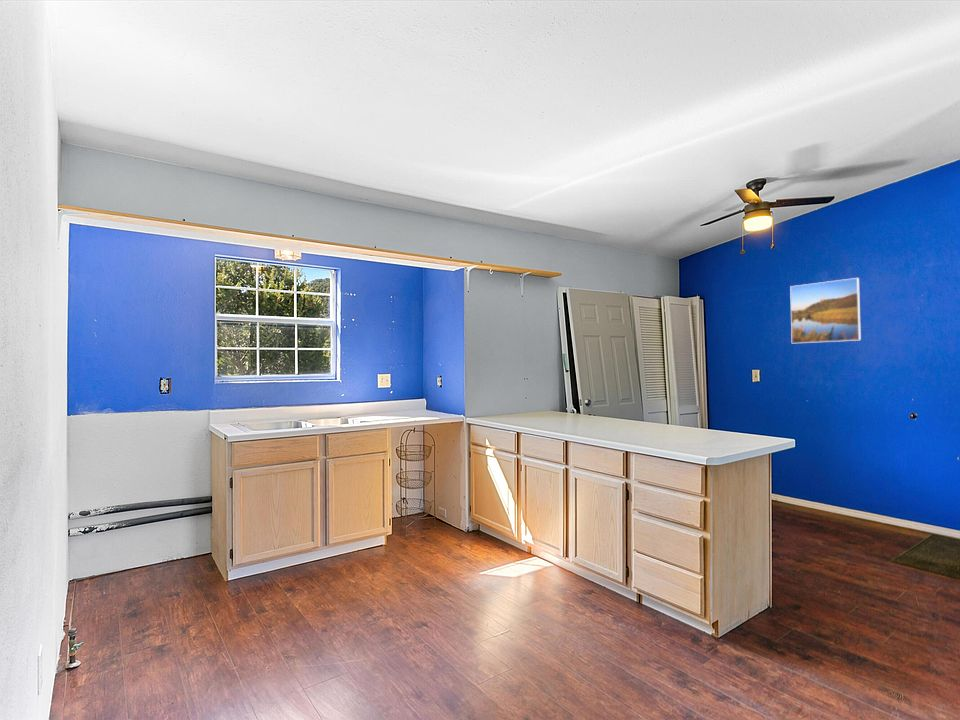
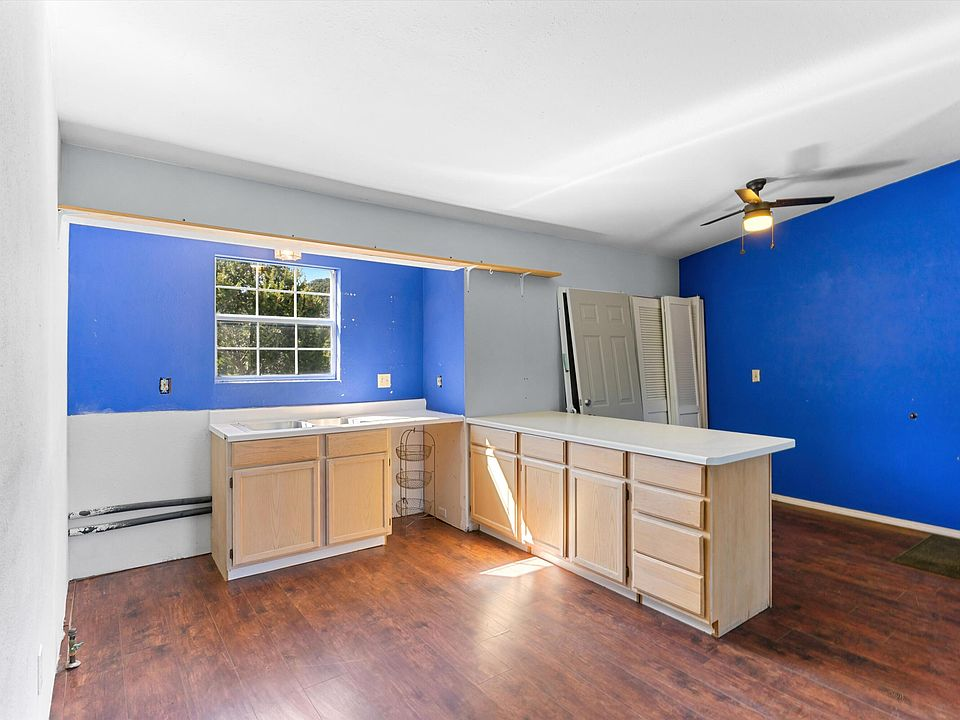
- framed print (823, 312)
